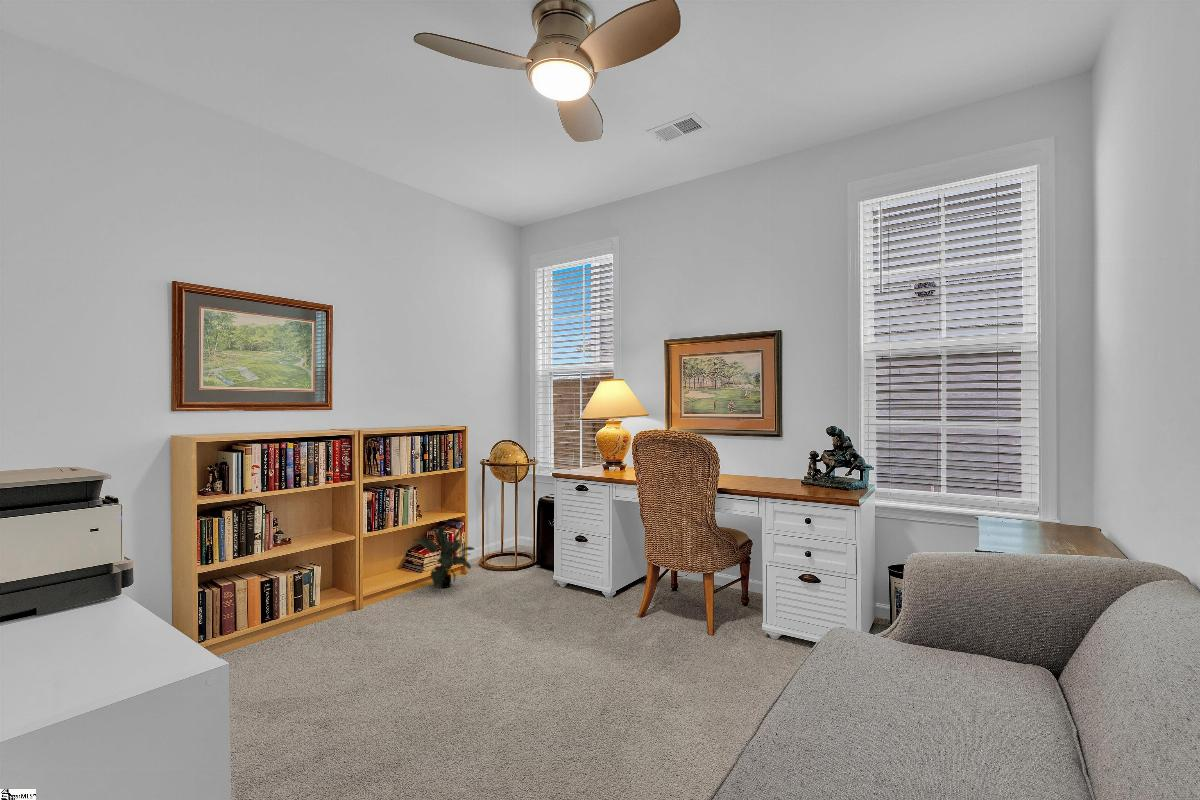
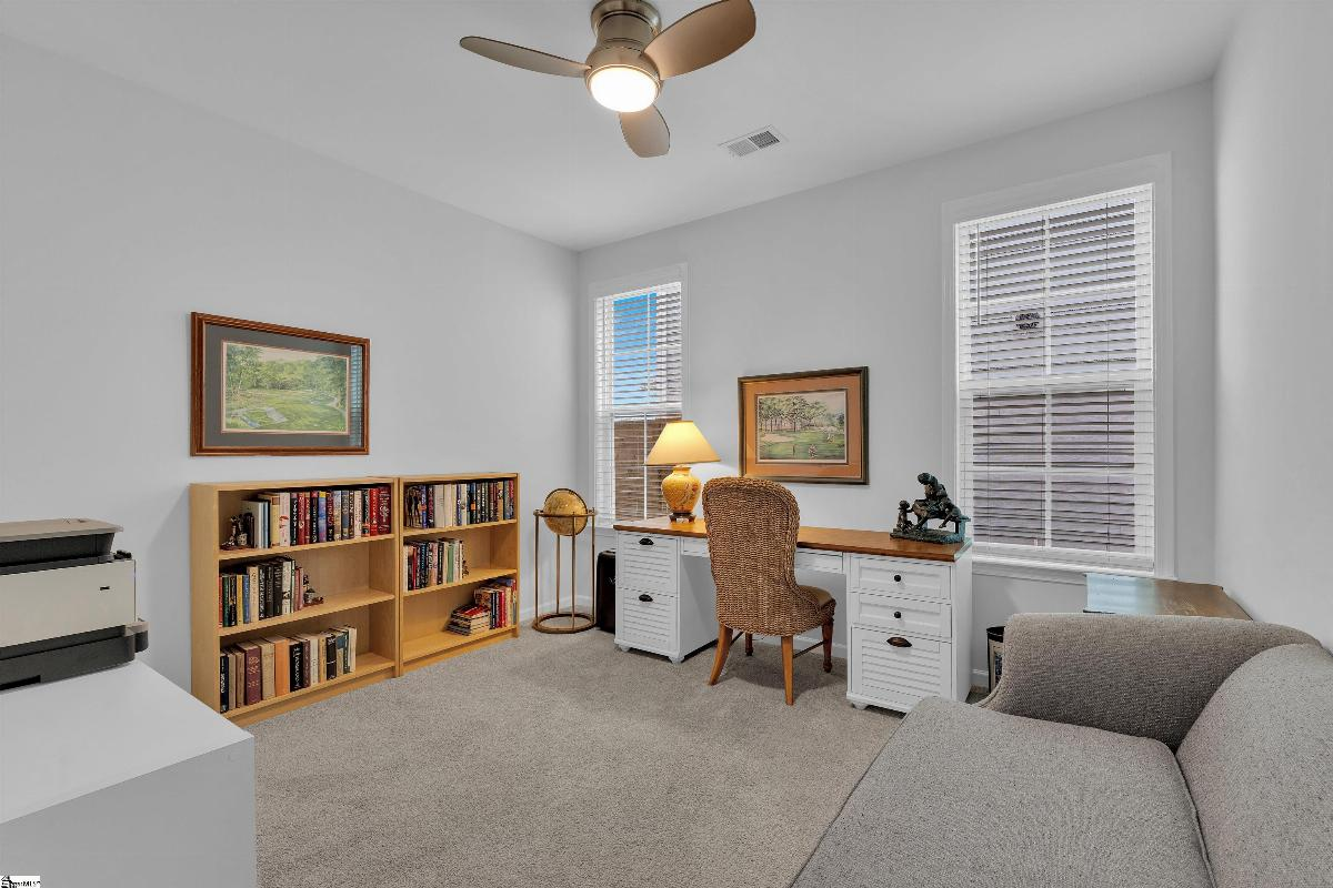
- potted plant (446, 557)
